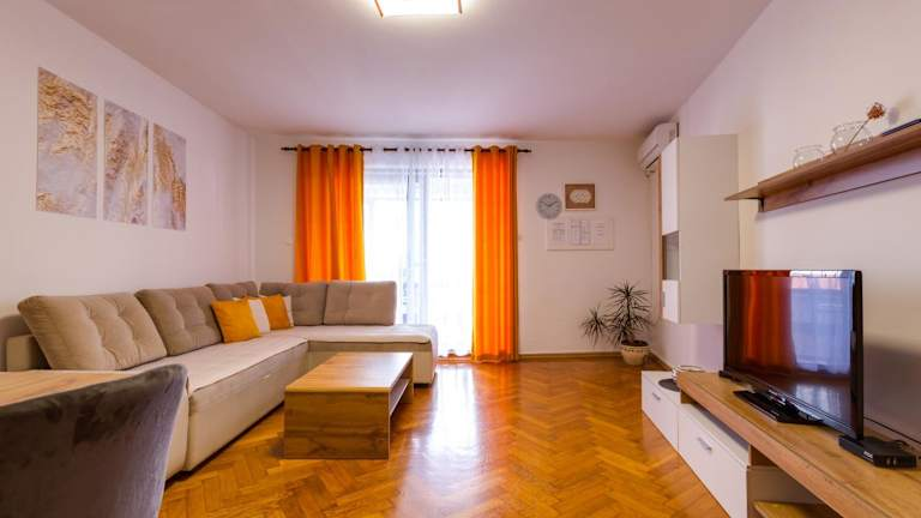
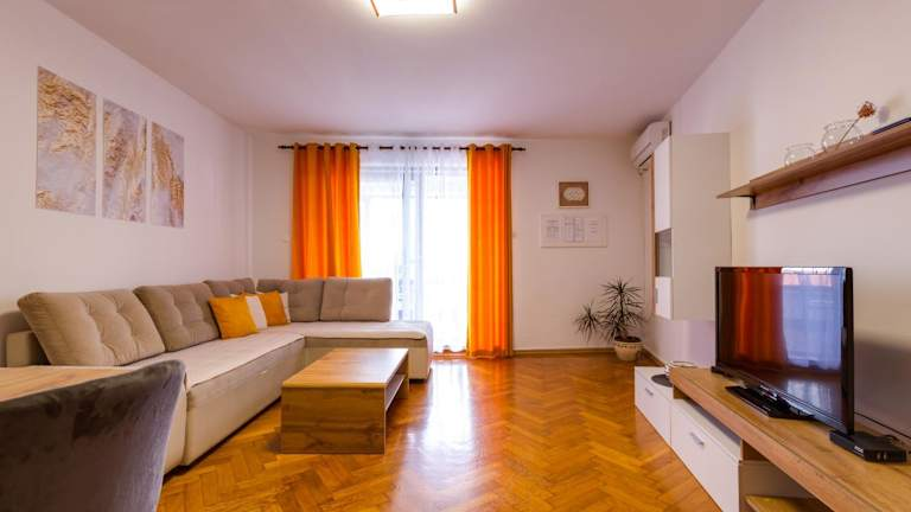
- wall clock (548, 206)
